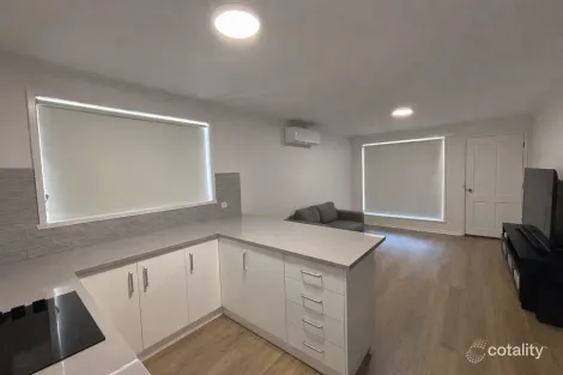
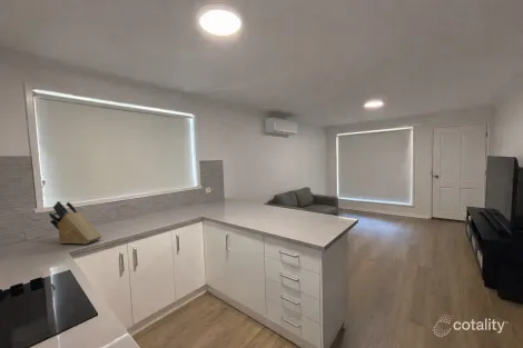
+ knife block (75, 221)
